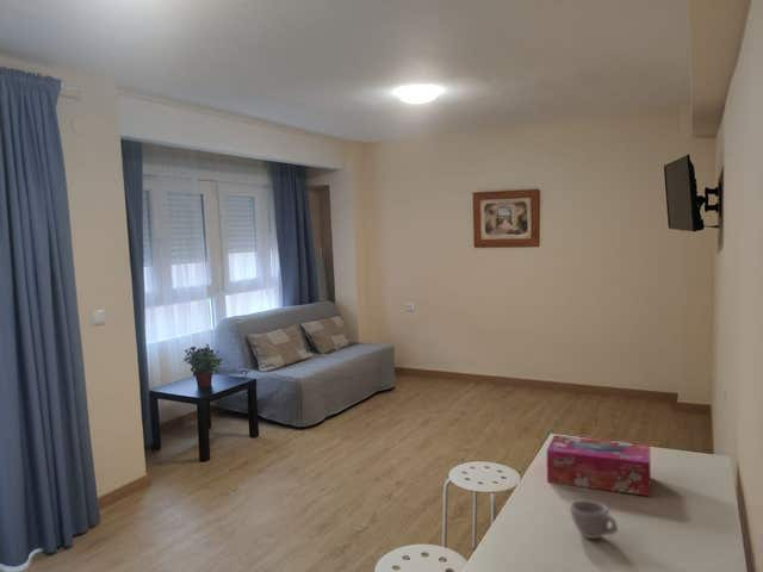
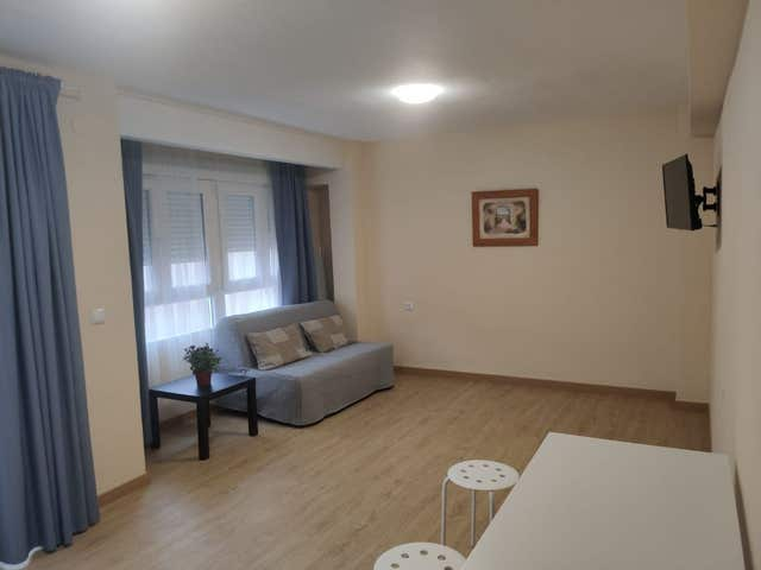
- cup (595, 522)
- tissue box (598, 462)
